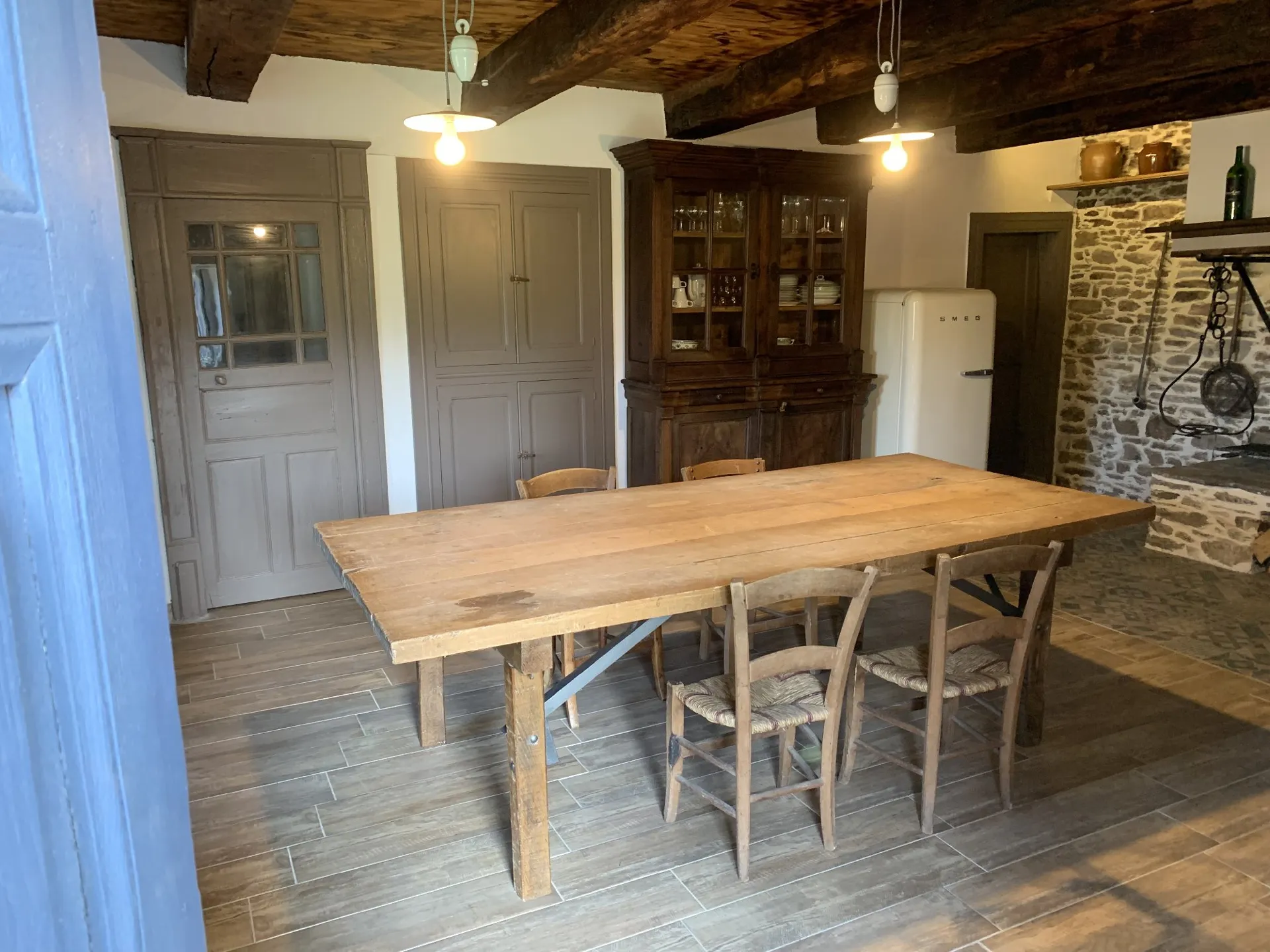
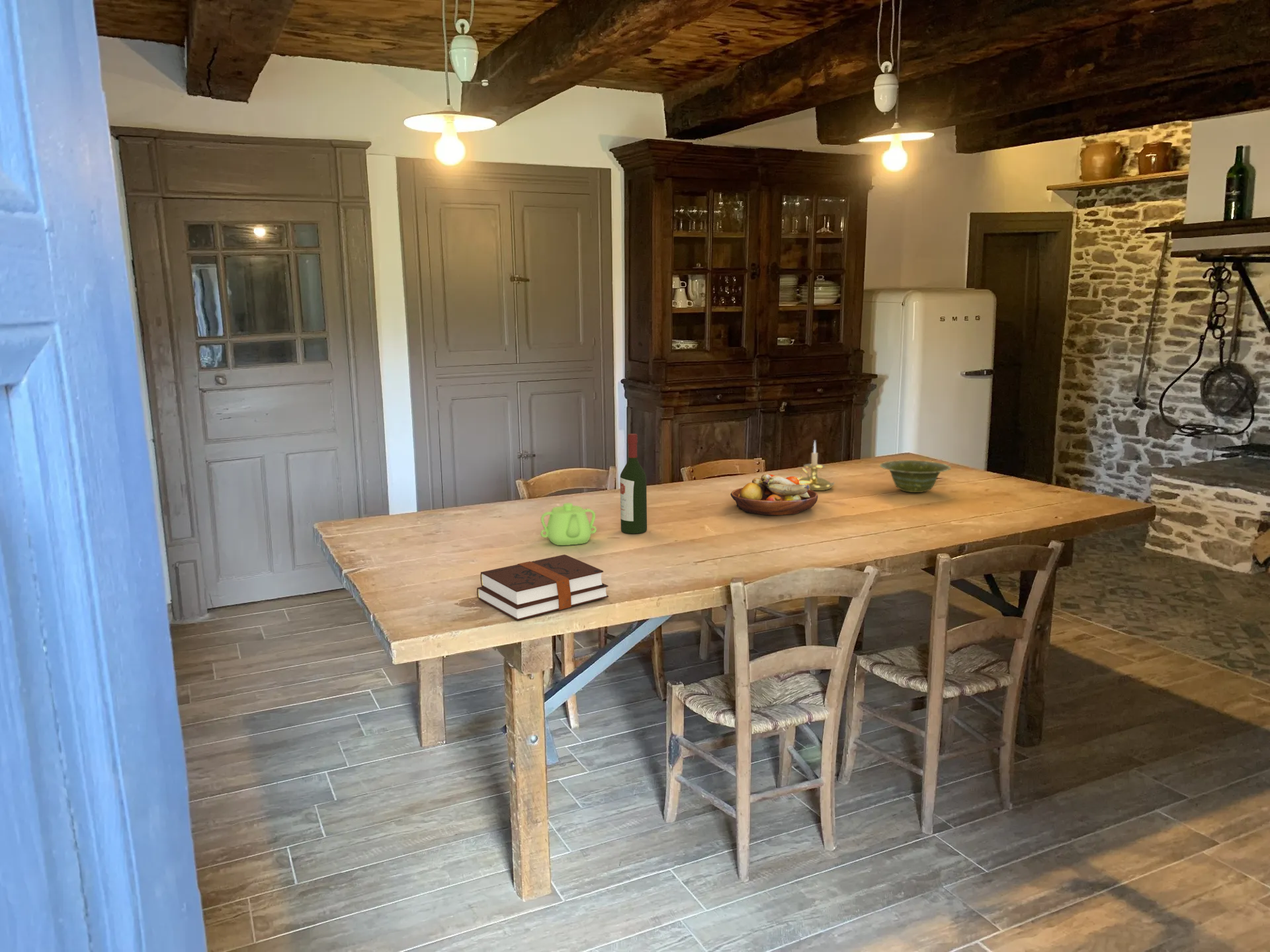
+ teapot (569, 522)
+ fruit bowl (775, 490)
+ hardback book (542, 584)
+ wine bottle (633, 483)
+ candle holder (812, 463)
+ dish (914, 478)
